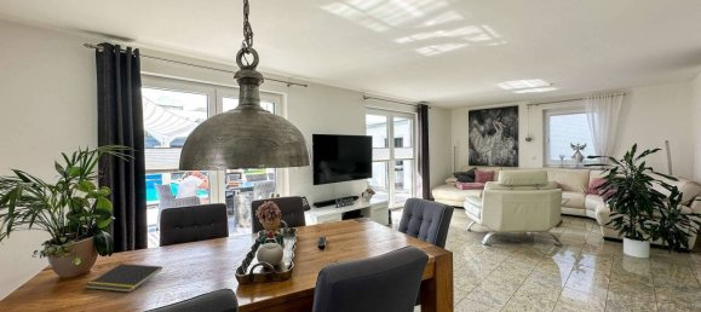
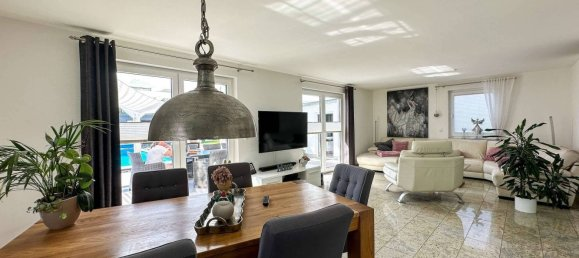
- notepad (125, 276)
